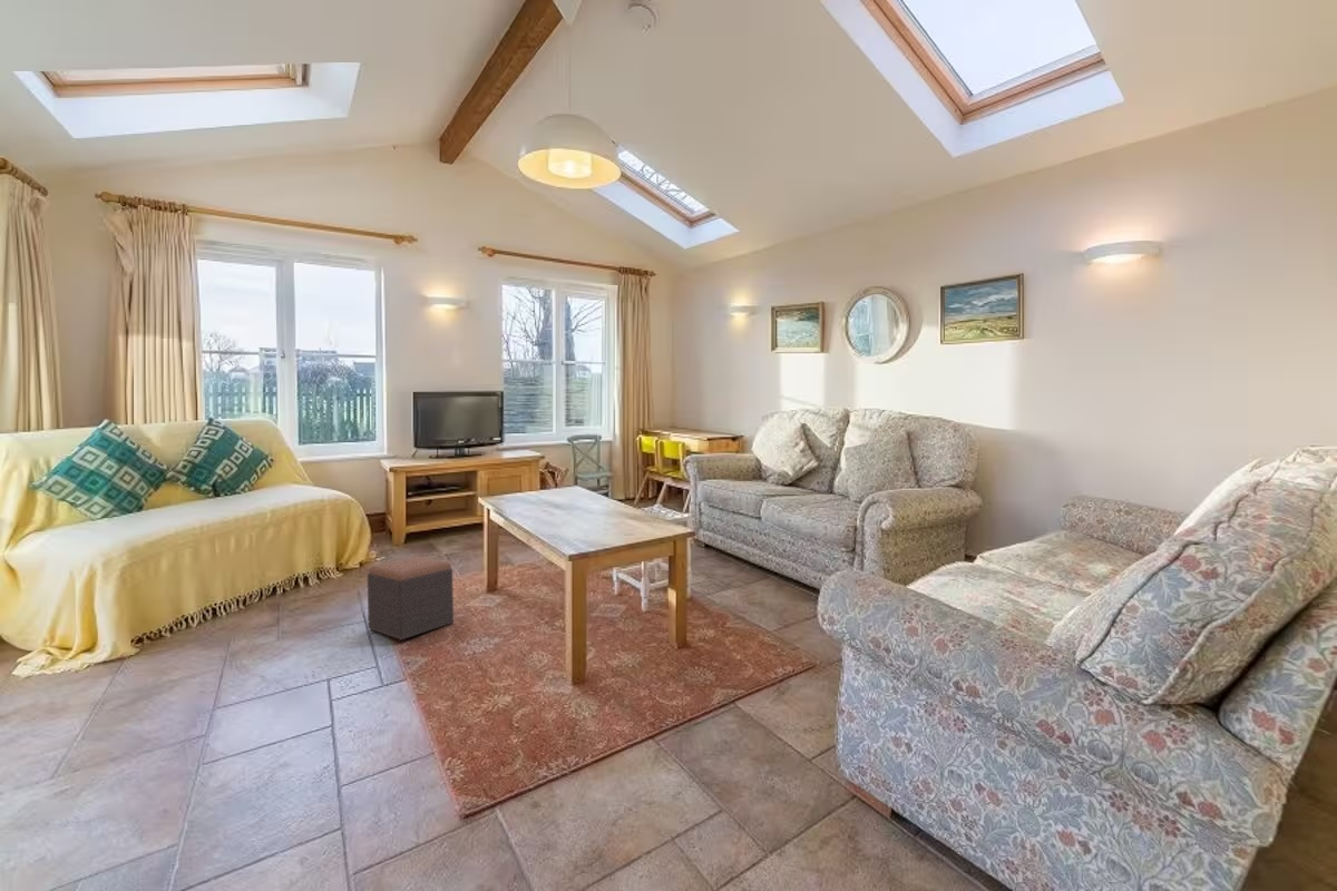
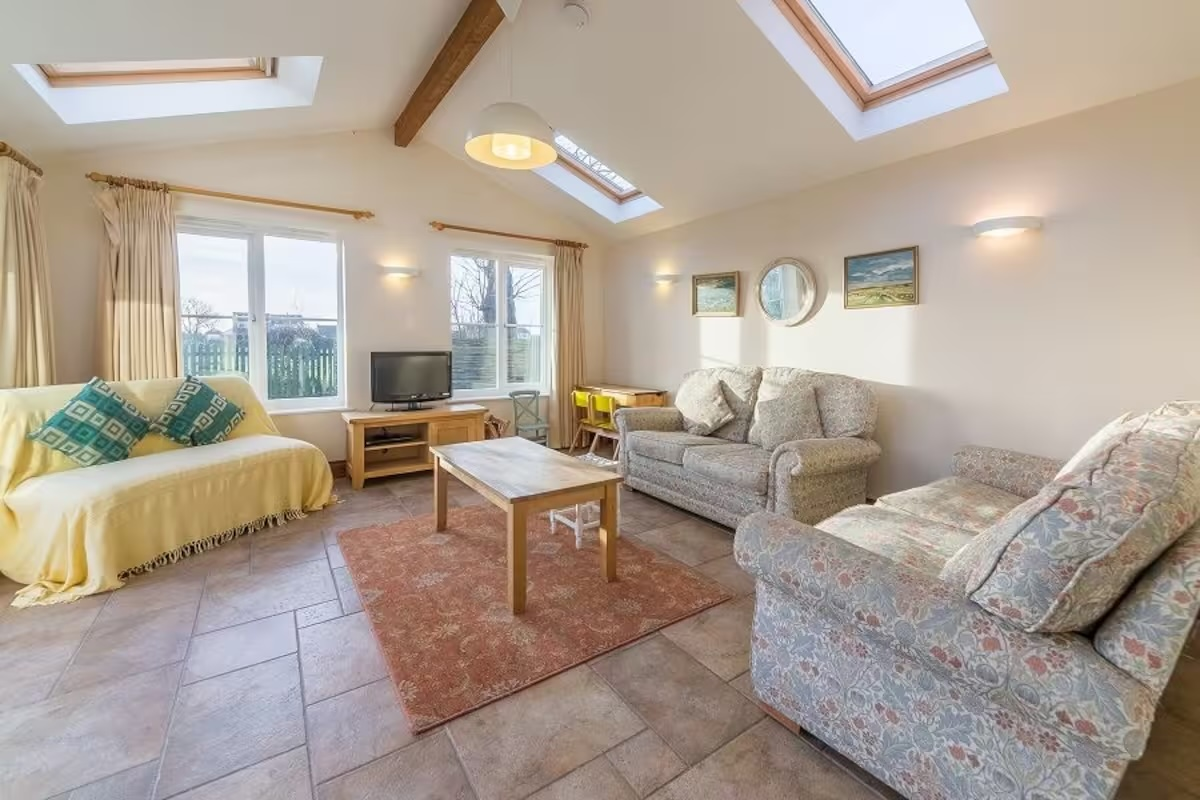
- footstool (410, 594)
